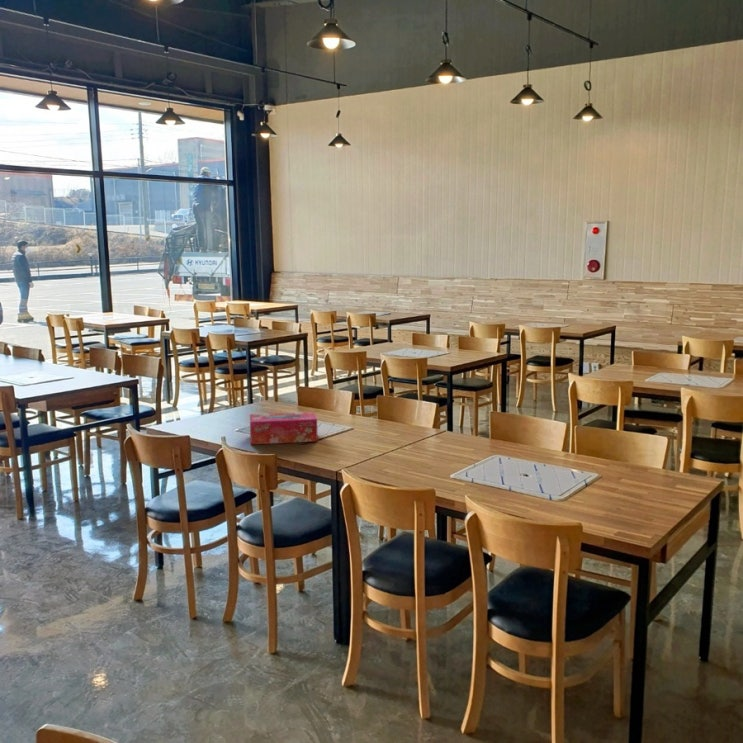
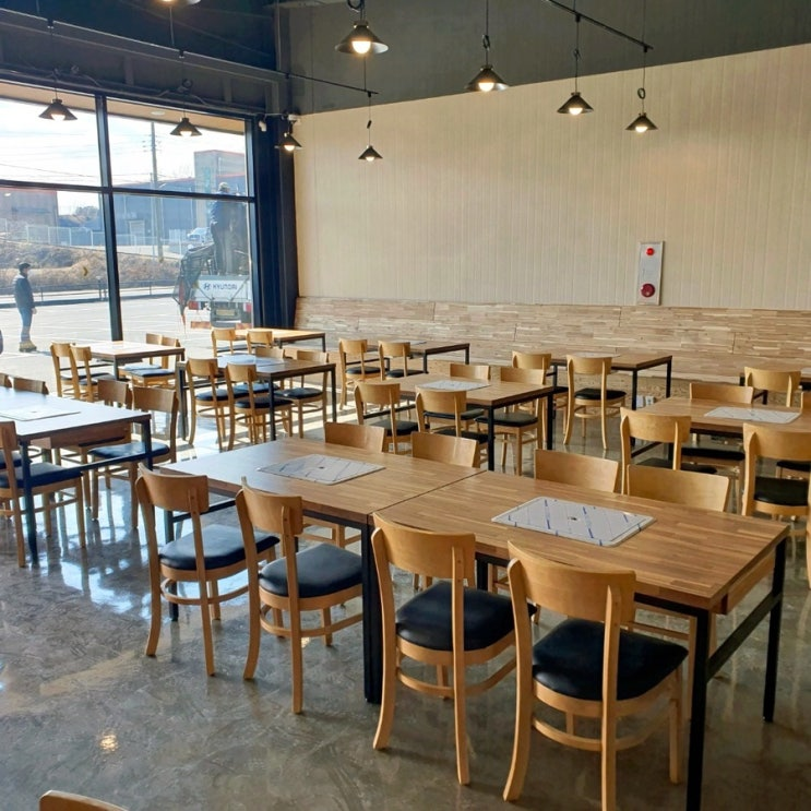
- tissue box (283, 427)
